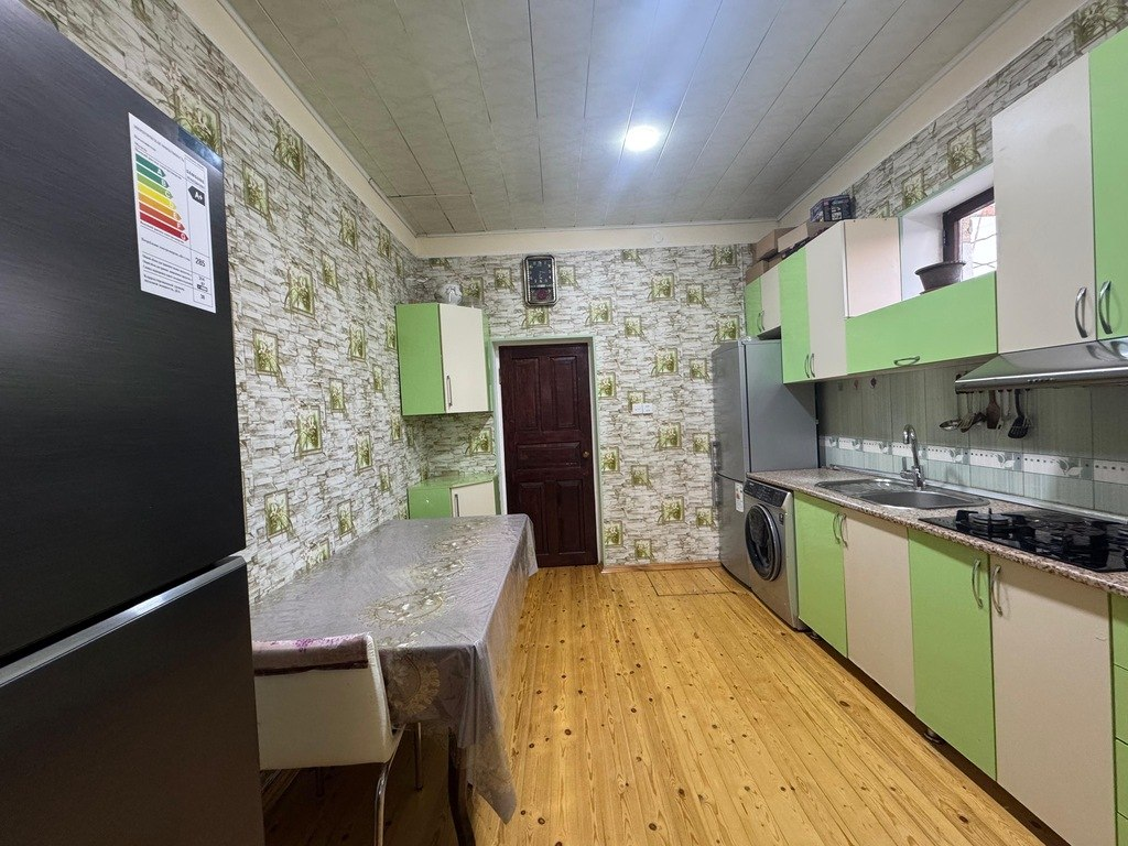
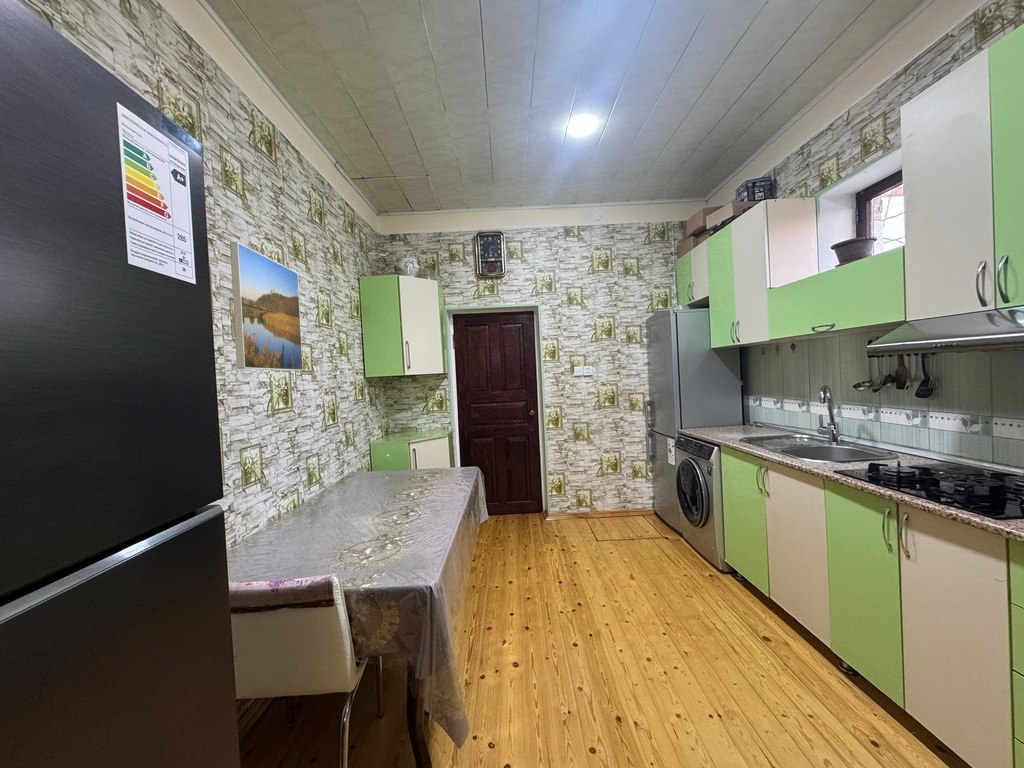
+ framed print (271, 314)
